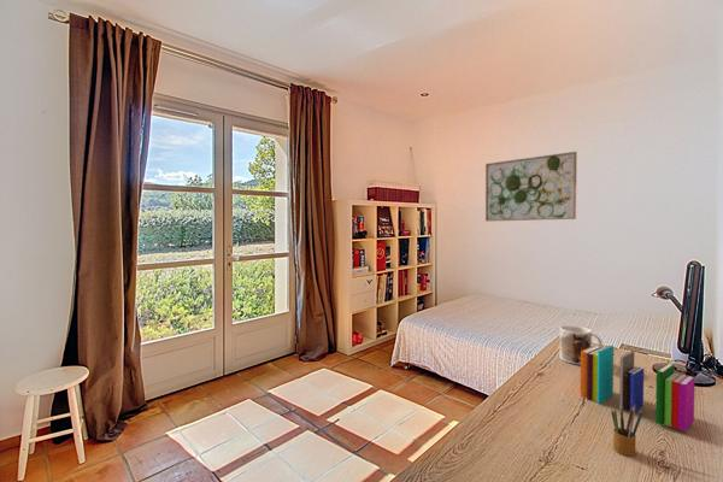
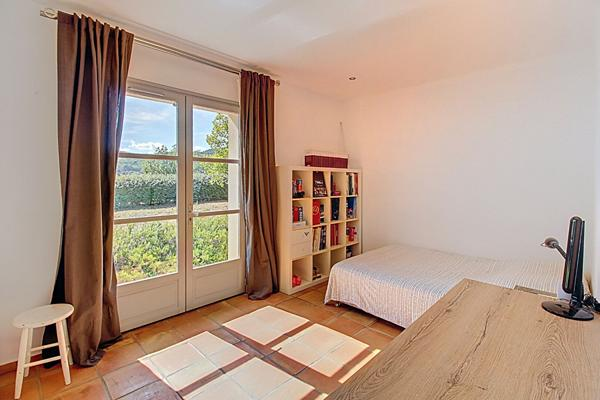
- wall art (527, 189)
- pencil box (624, 429)
- mug (578, 345)
- book (633, 381)
